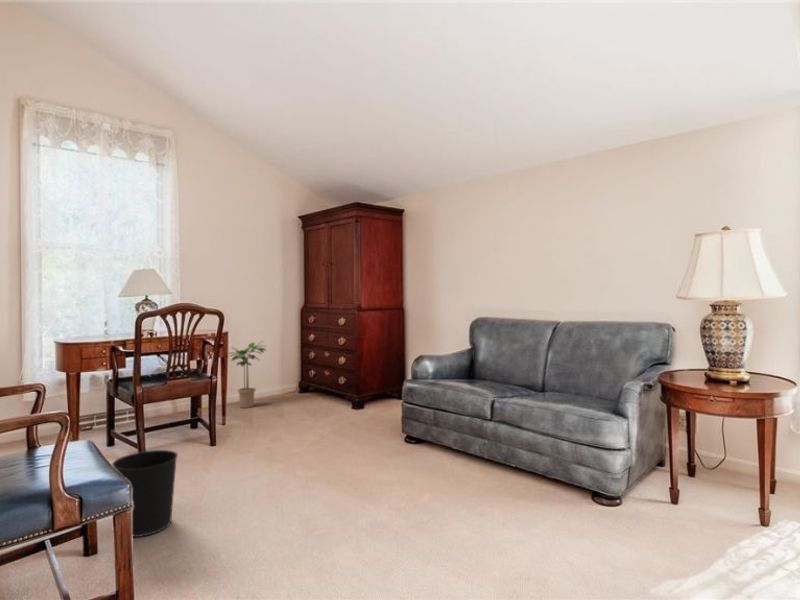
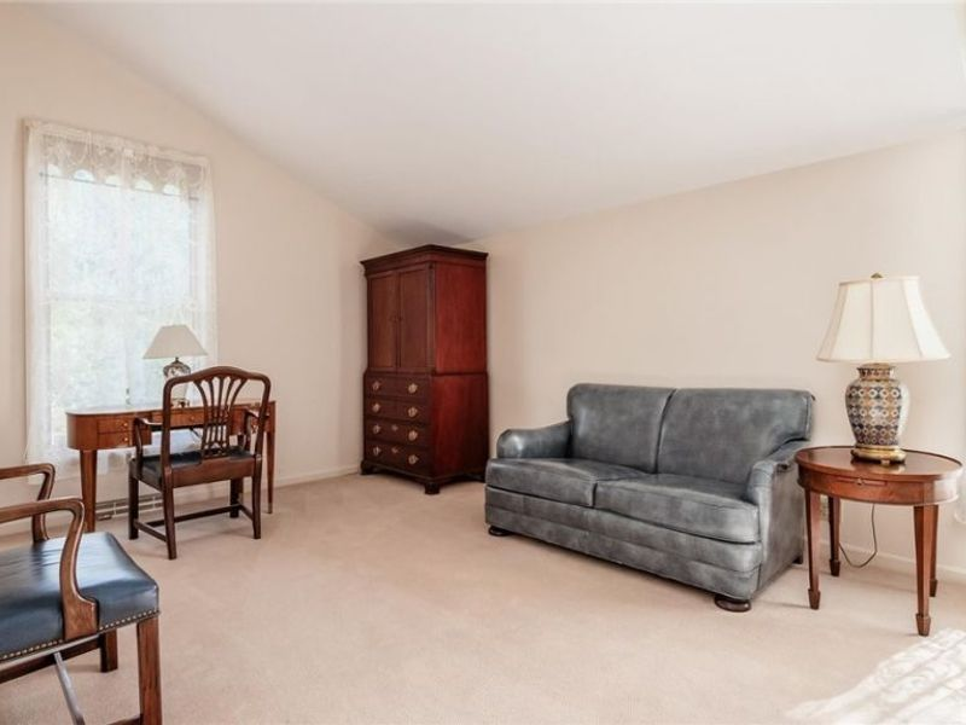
- potted plant (247, 373)
- wastebasket (146, 492)
